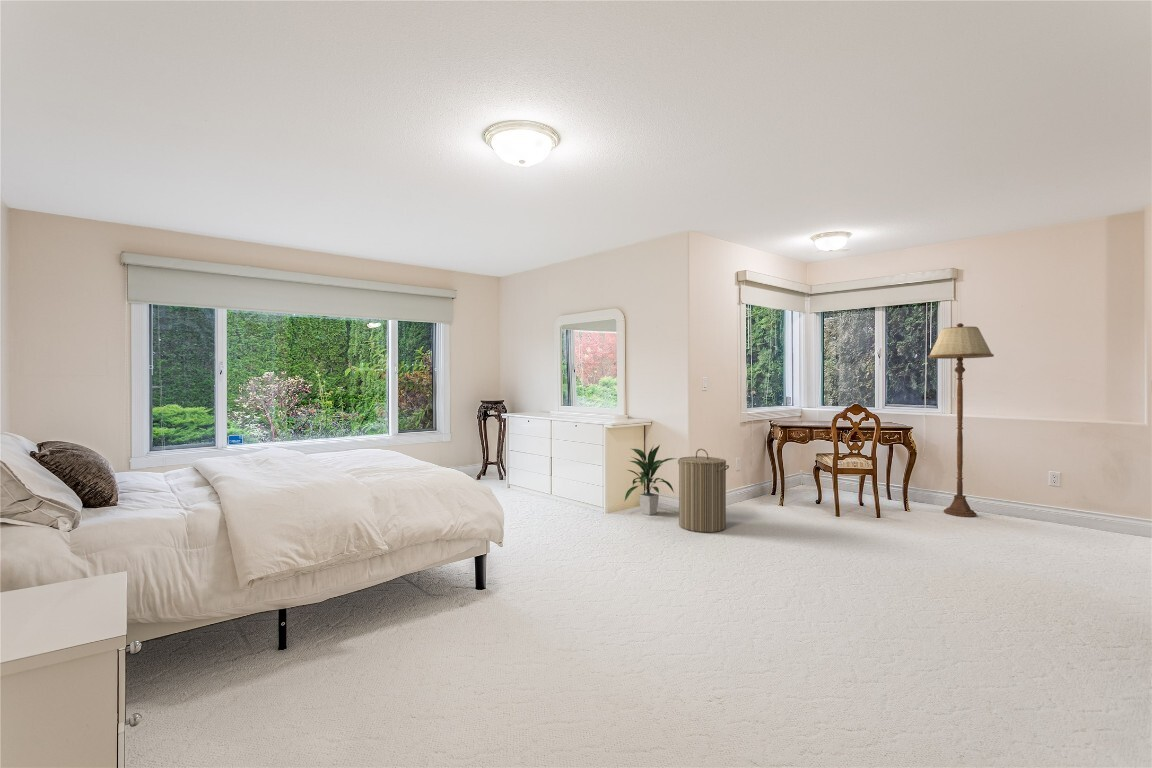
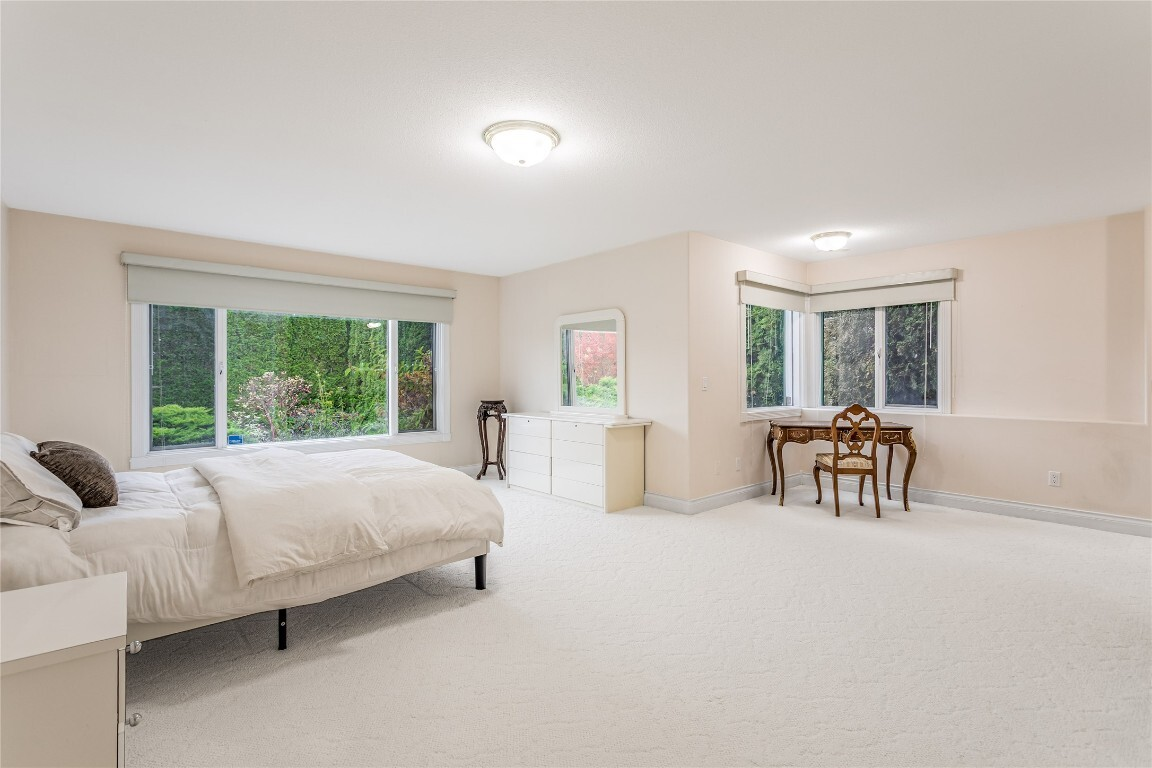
- laundry hamper (702, 487)
- indoor plant (646, 478)
- floor lamp (959, 418)
